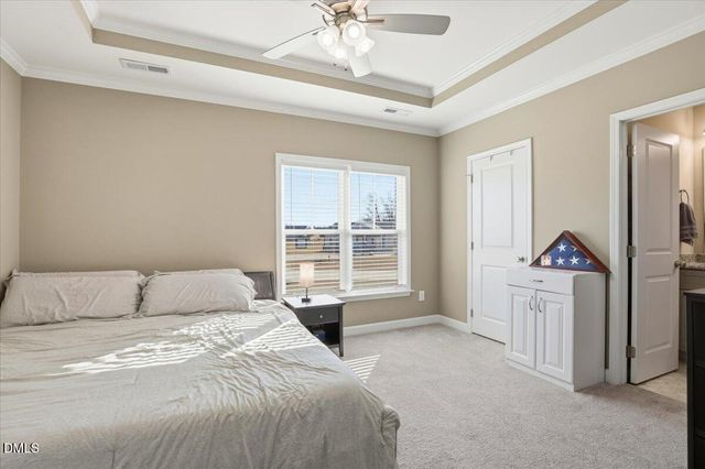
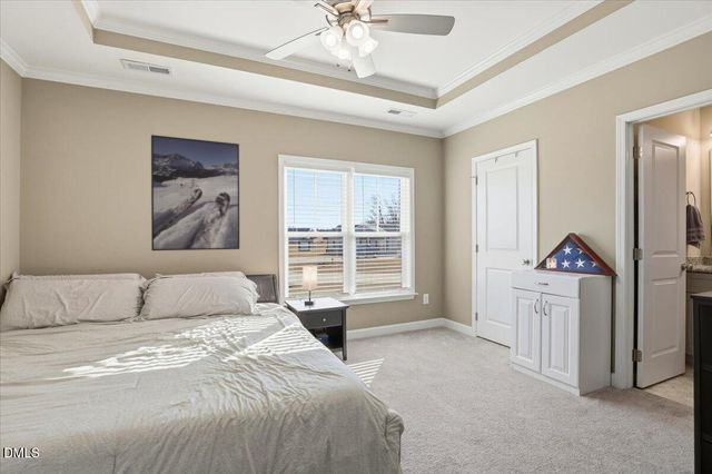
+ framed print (197, 195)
